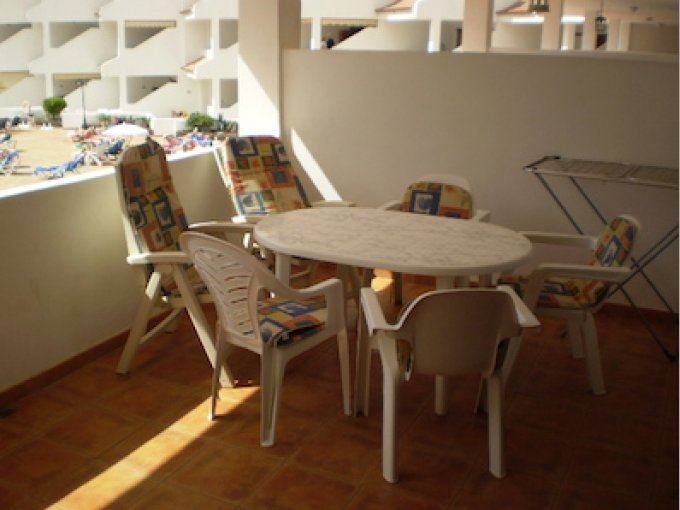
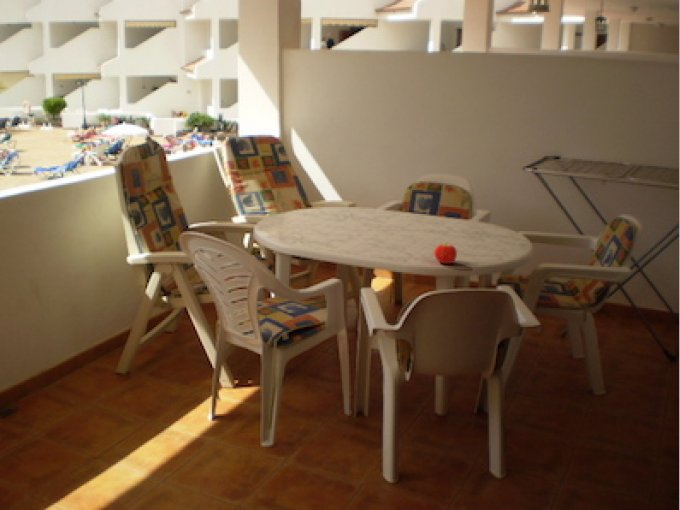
+ fruit (446, 252)
